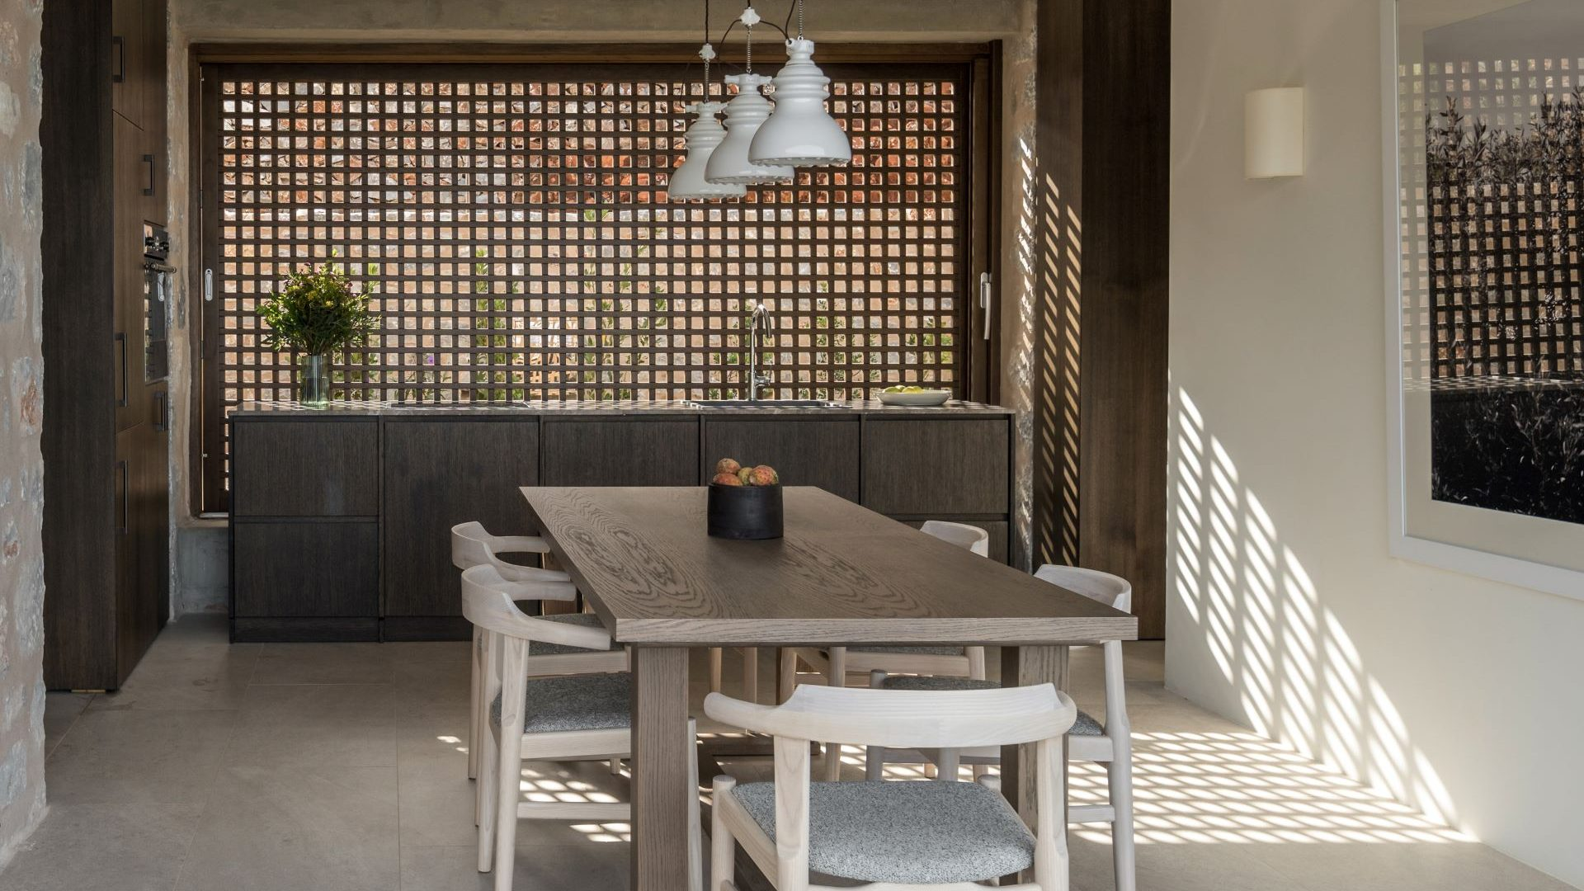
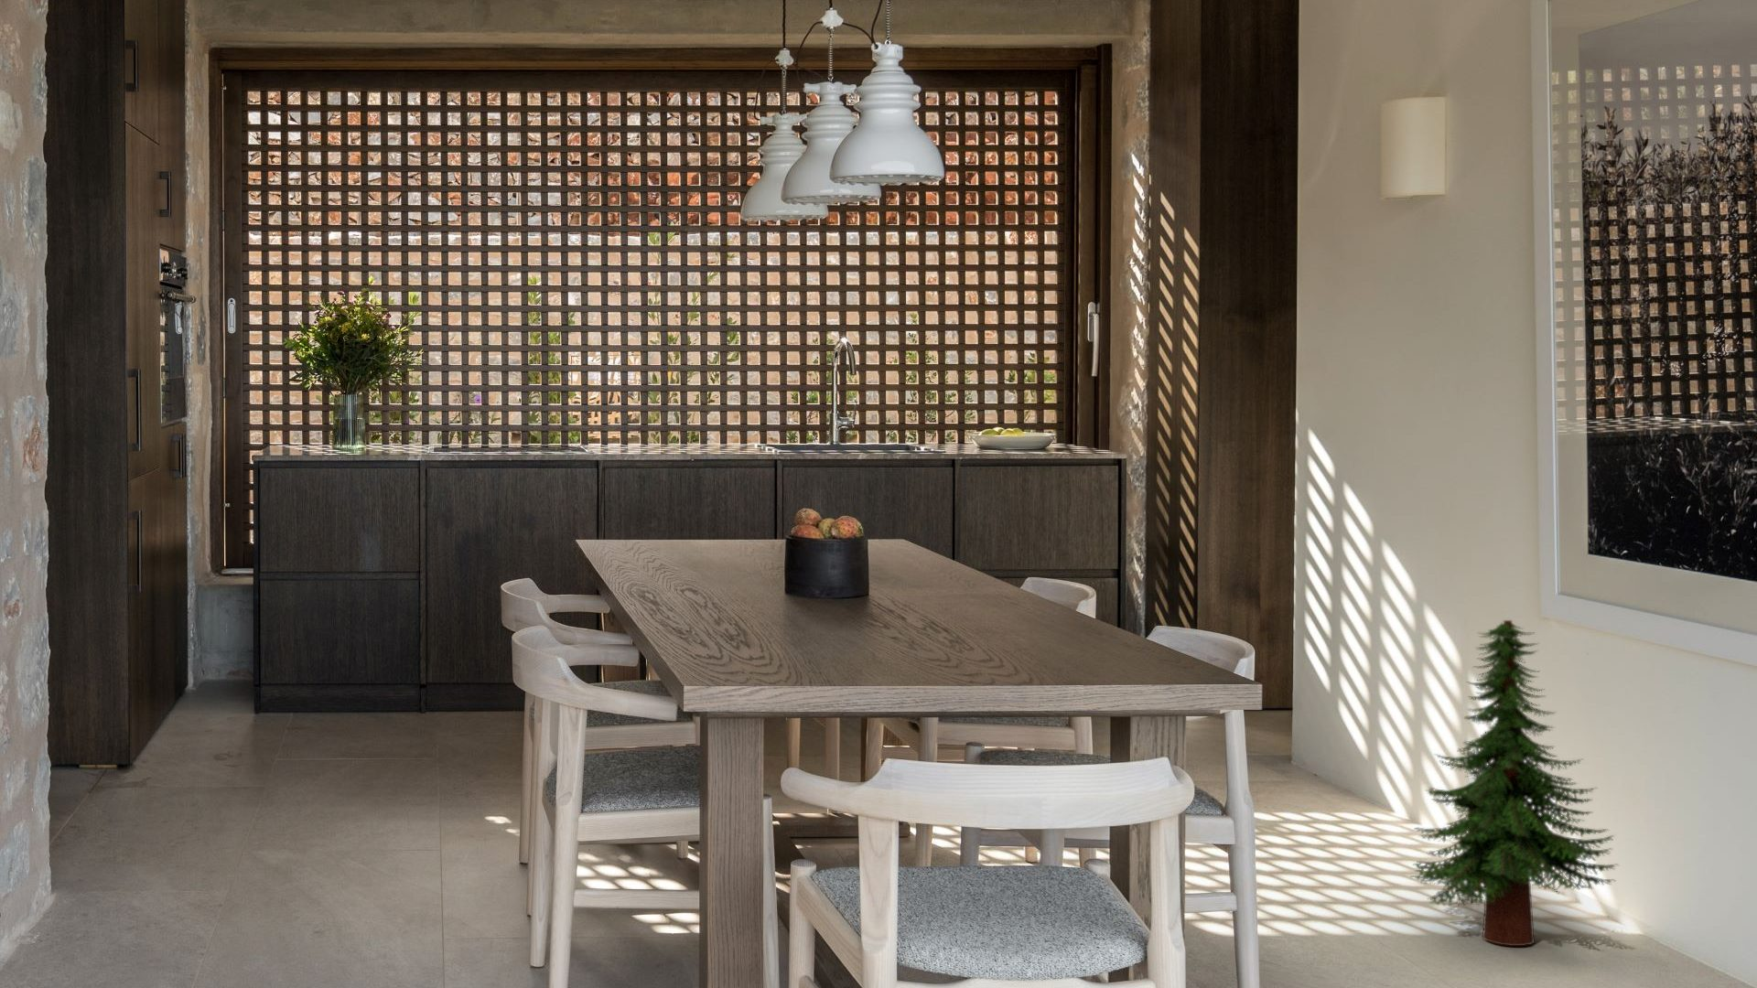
+ tree (1510, 779)
